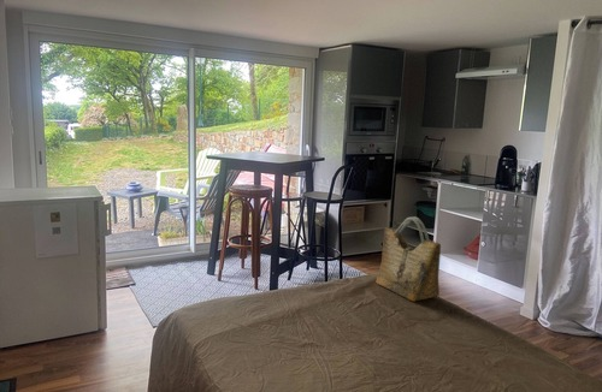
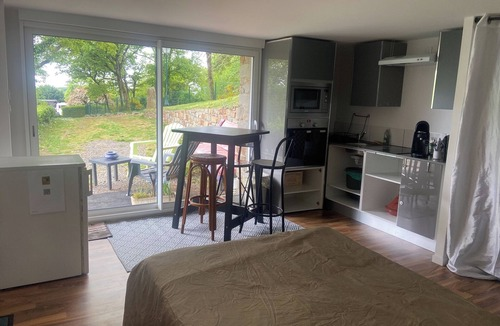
- grocery bag (408, 253)
